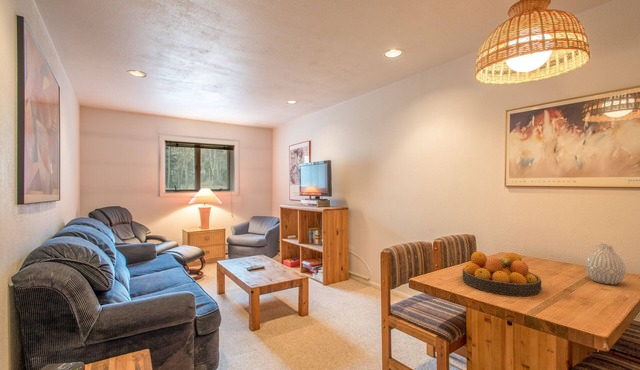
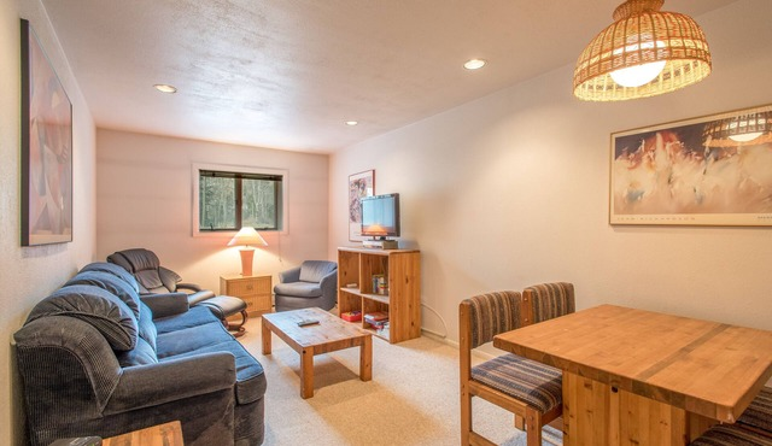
- fruit bowl (499, 268)
- vase (604, 263)
